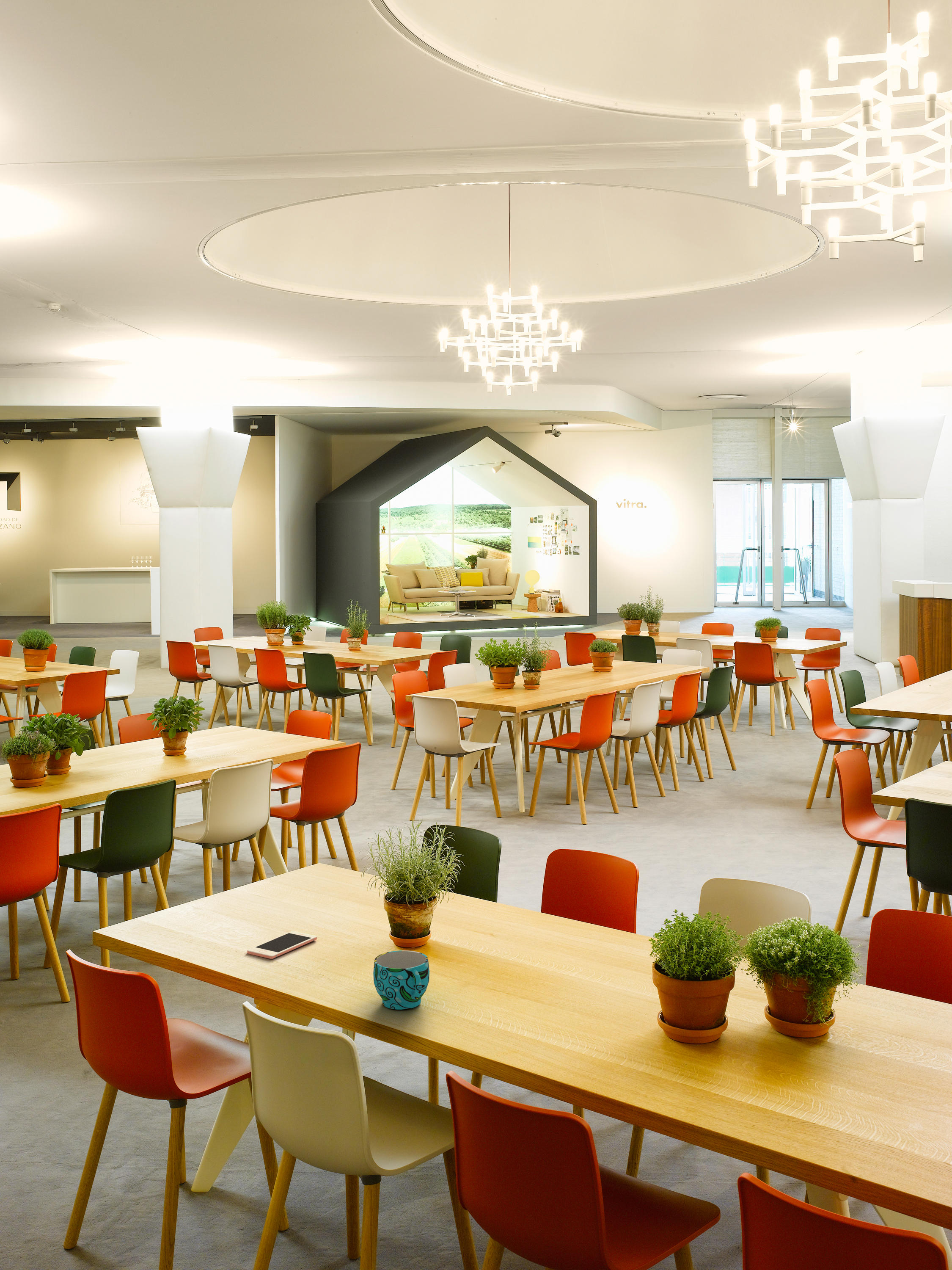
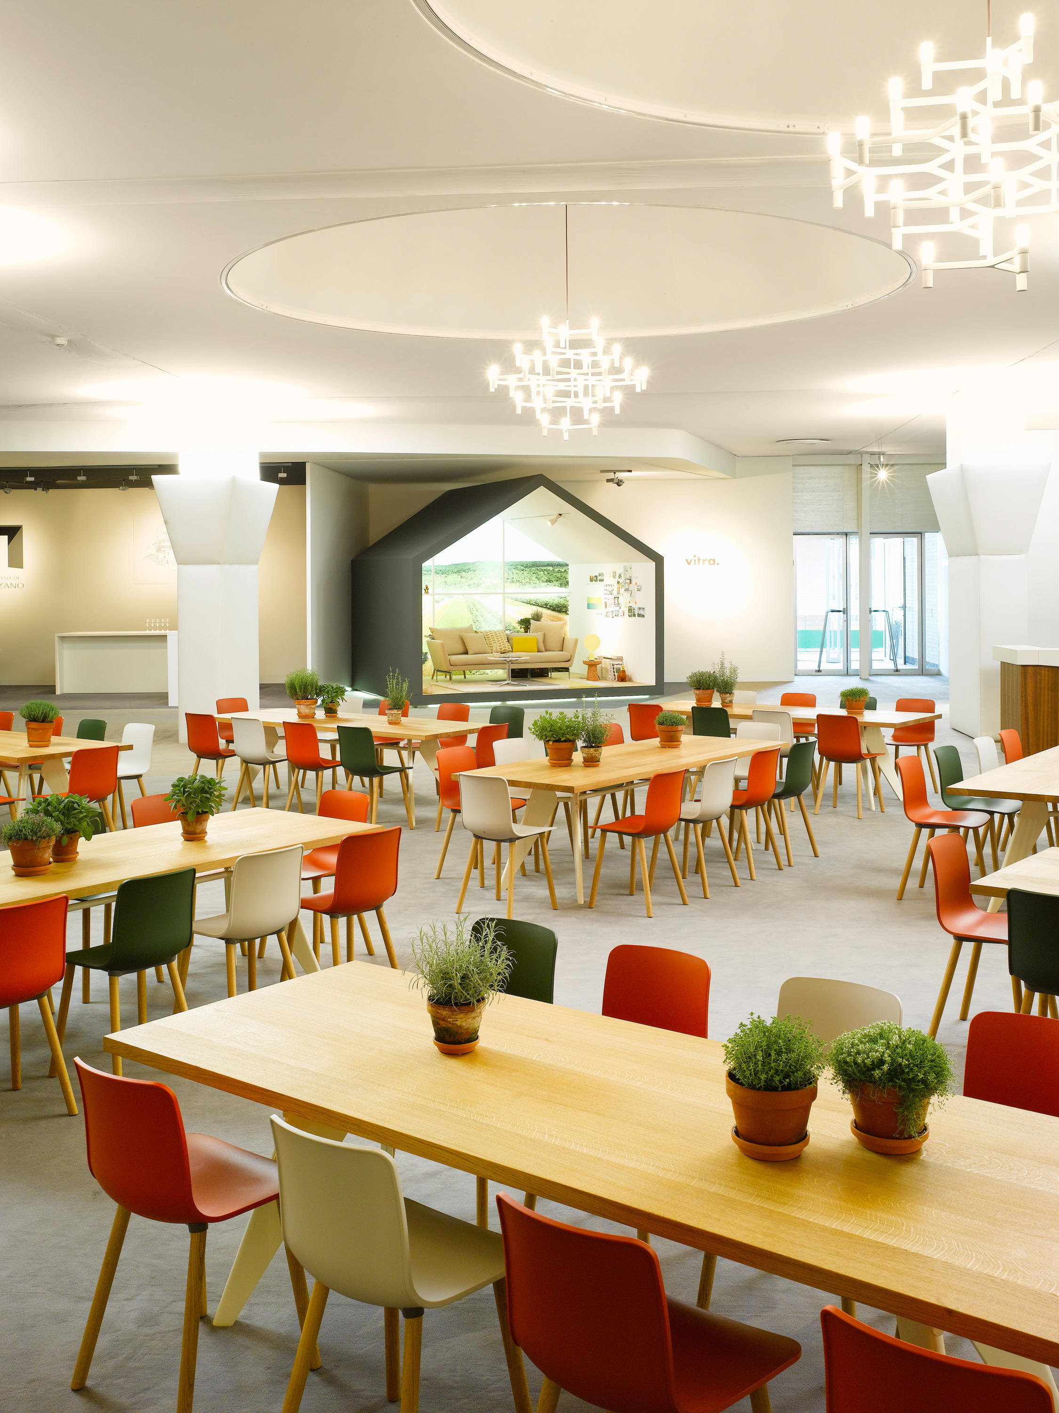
- cup (404, 982)
- cell phone (283, 944)
